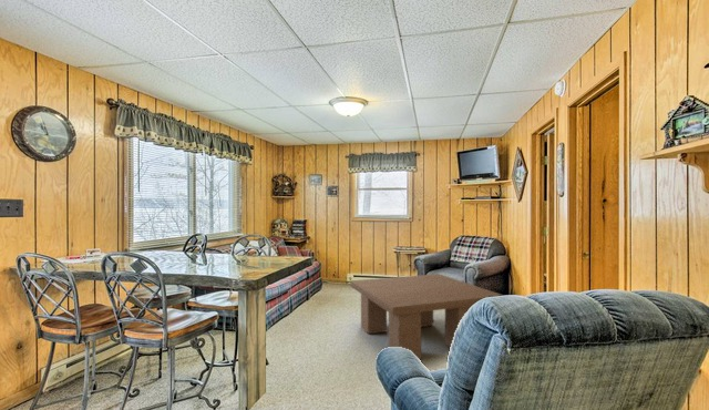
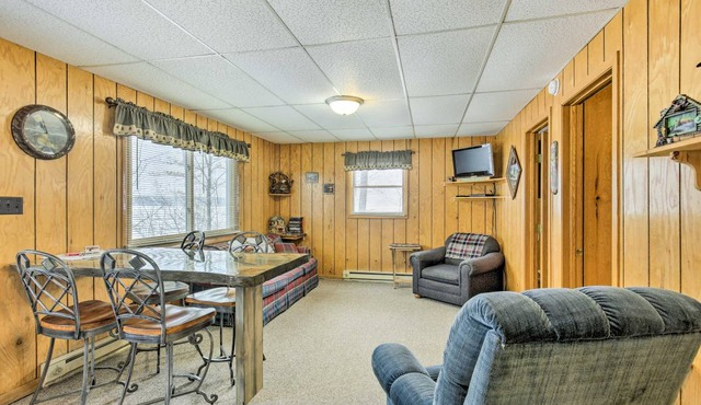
- coffee table (420, 311)
